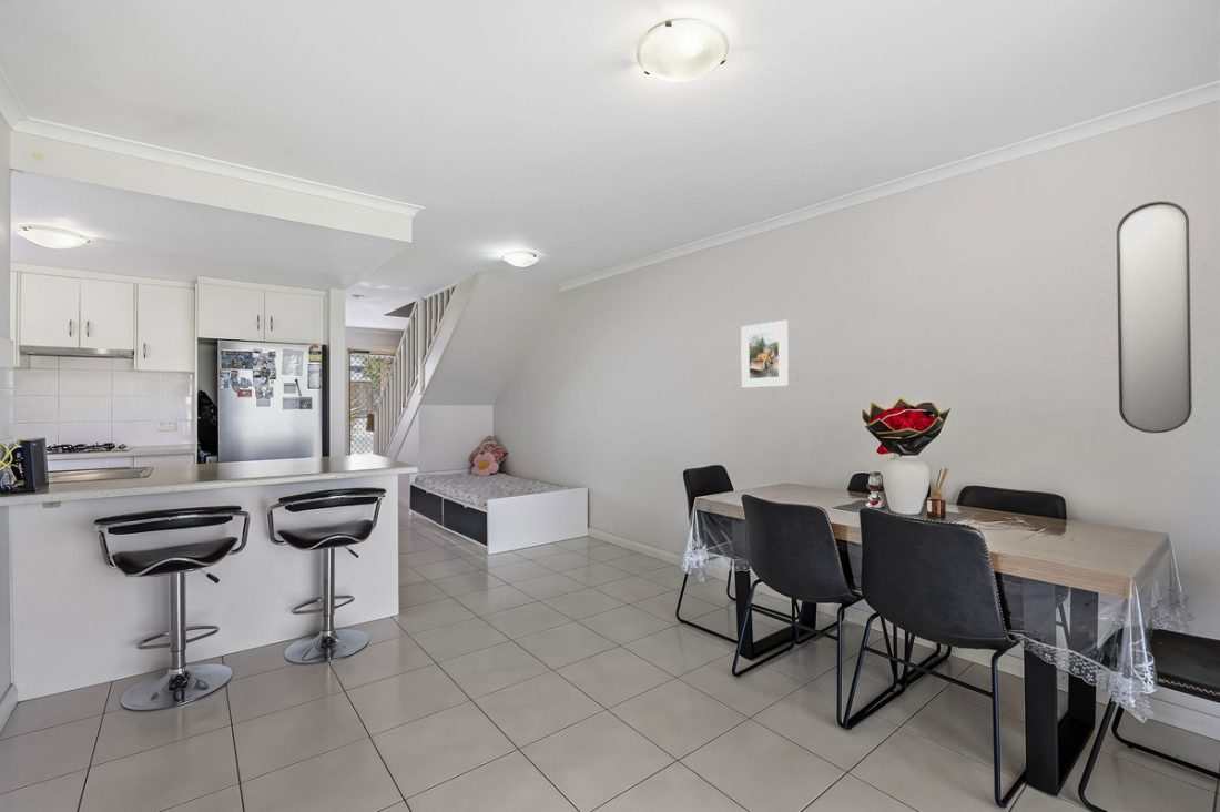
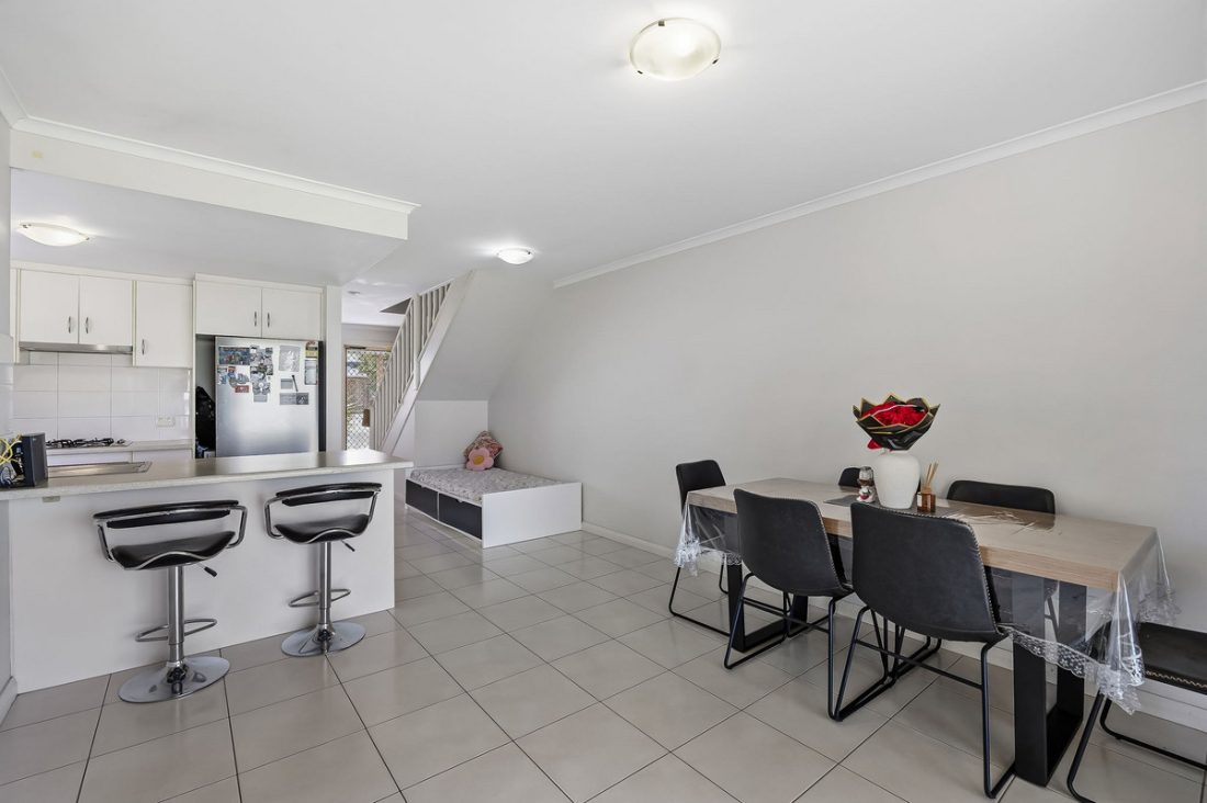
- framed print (763, 355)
- home mirror (1152, 317)
